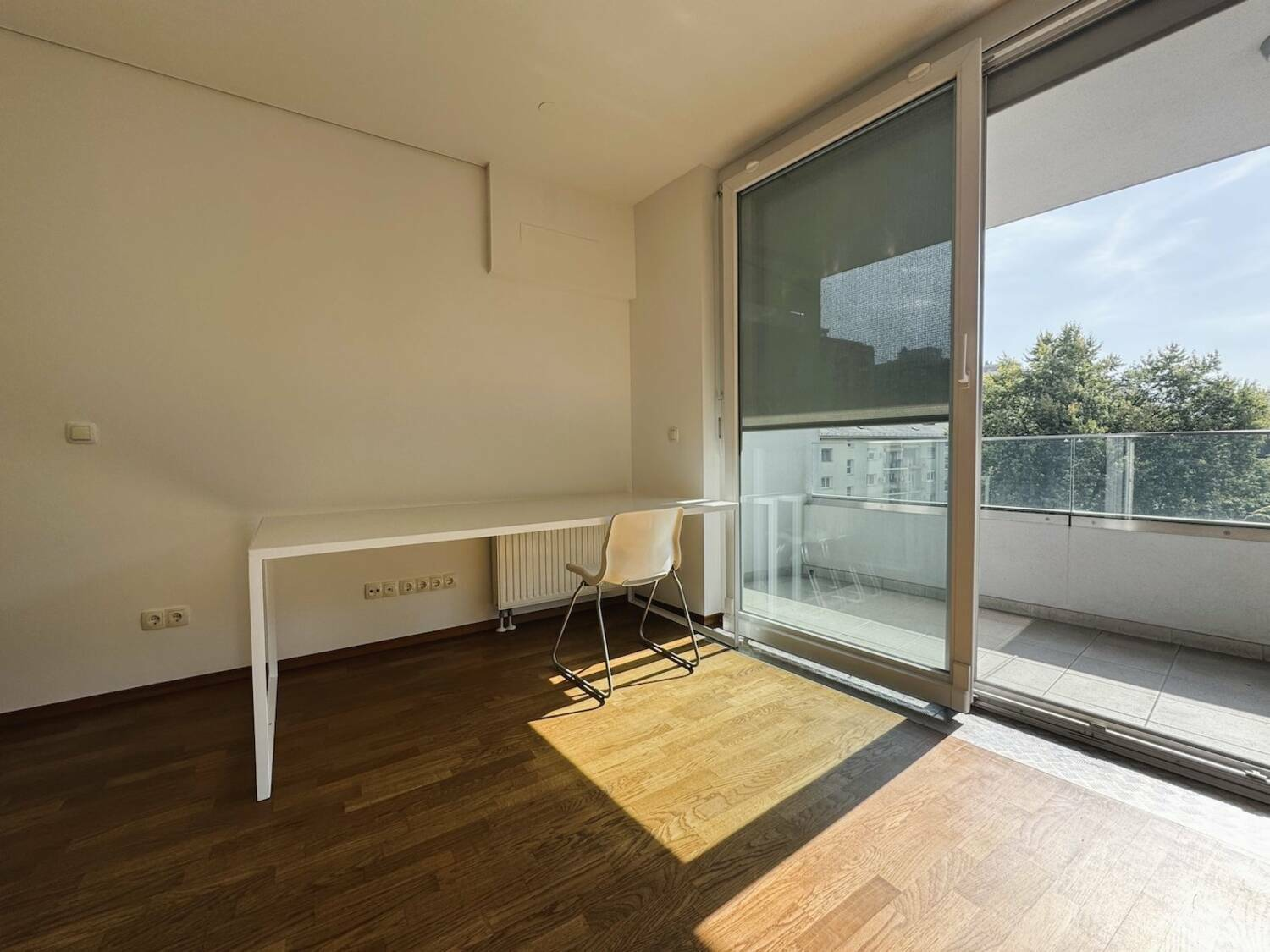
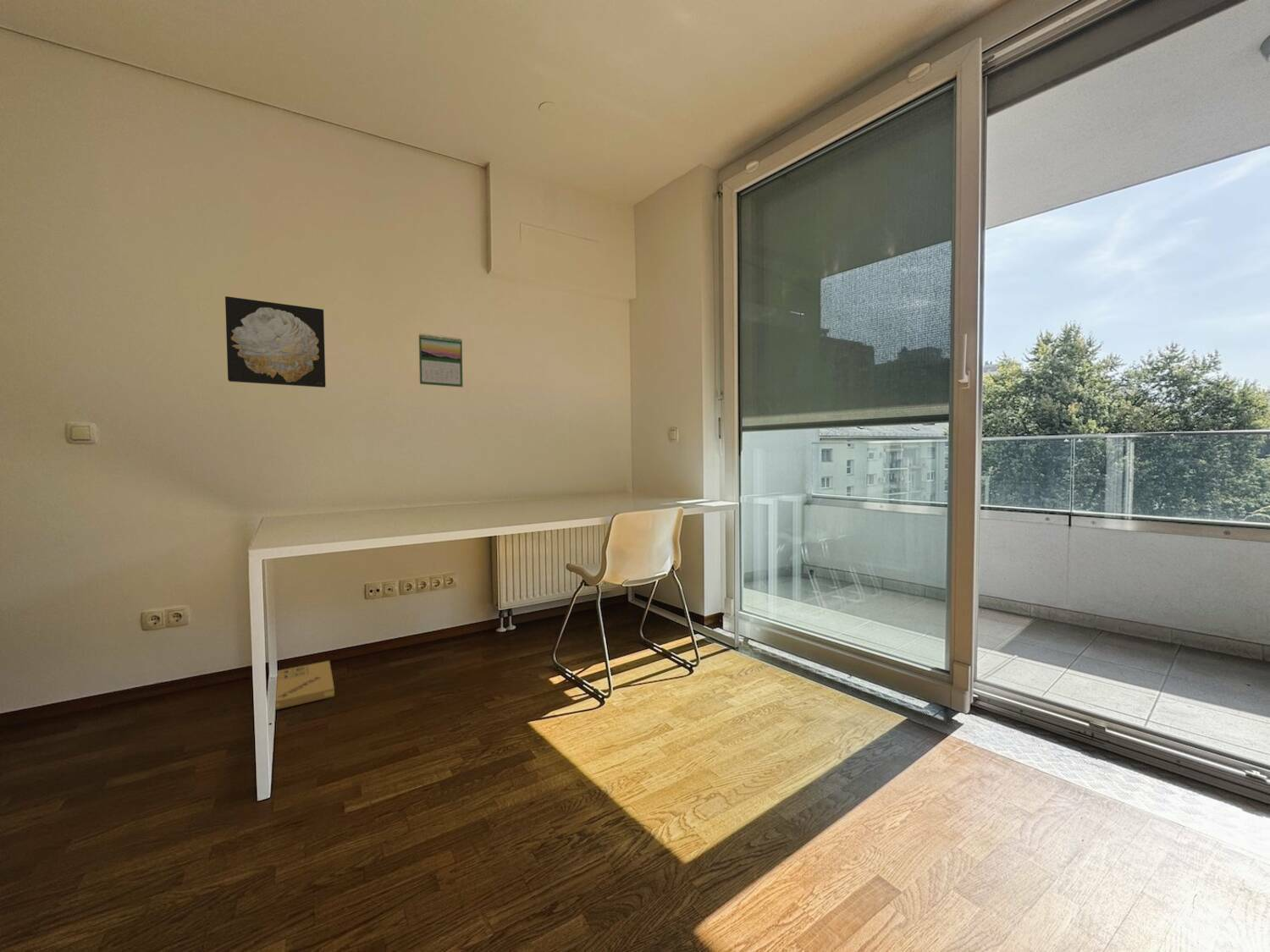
+ wall art (278, 344)
+ cardboard box (303, 683)
+ calendar (441, 360)
